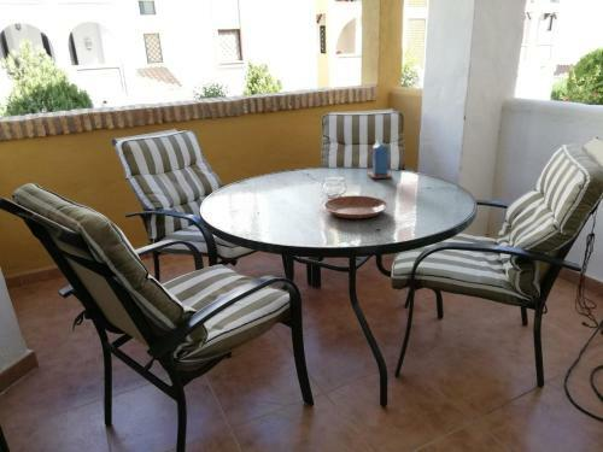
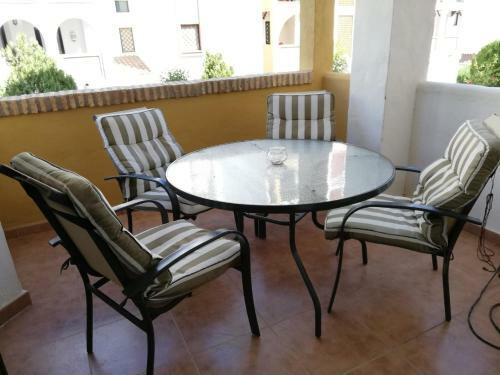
- candle (379, 158)
- bowl (355, 207)
